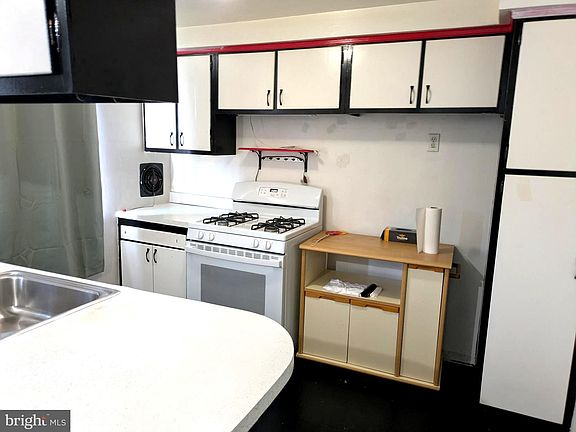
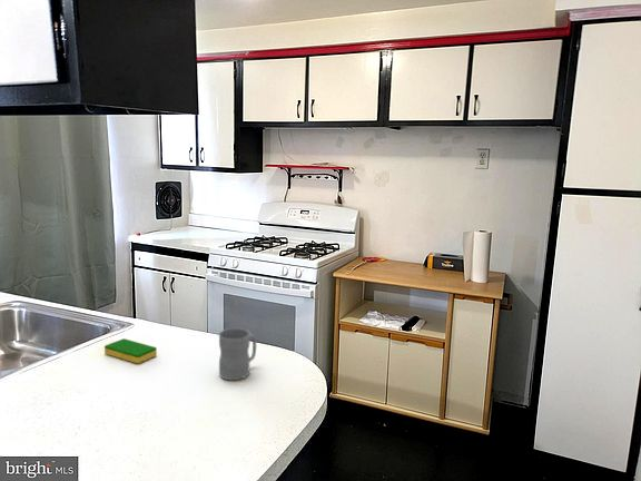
+ mug (239, 352)
+ dish sponge (130, 350)
